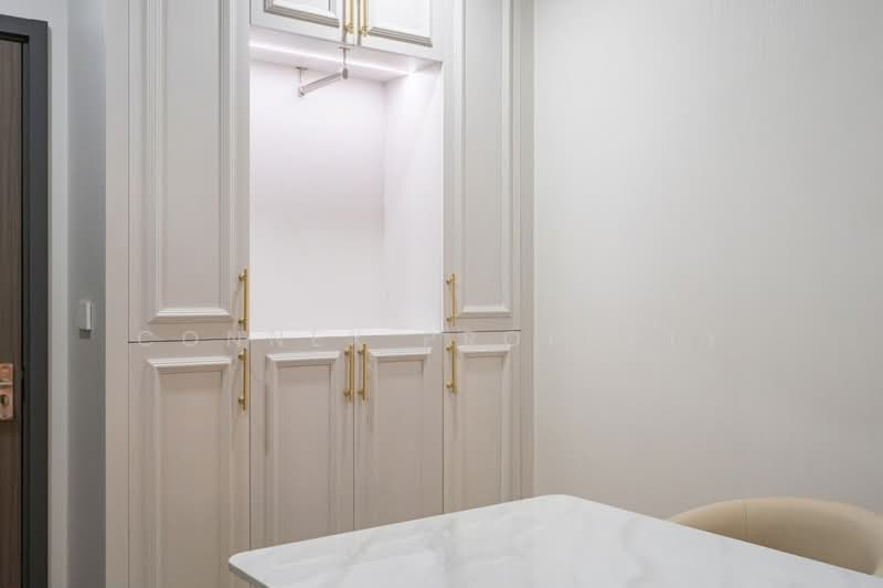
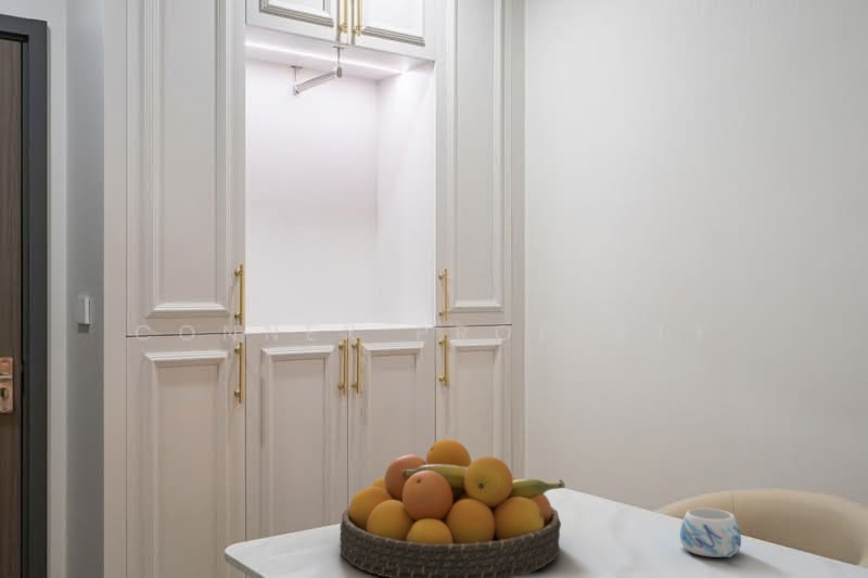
+ mug (714, 534)
+ fruit bowl (449, 499)
